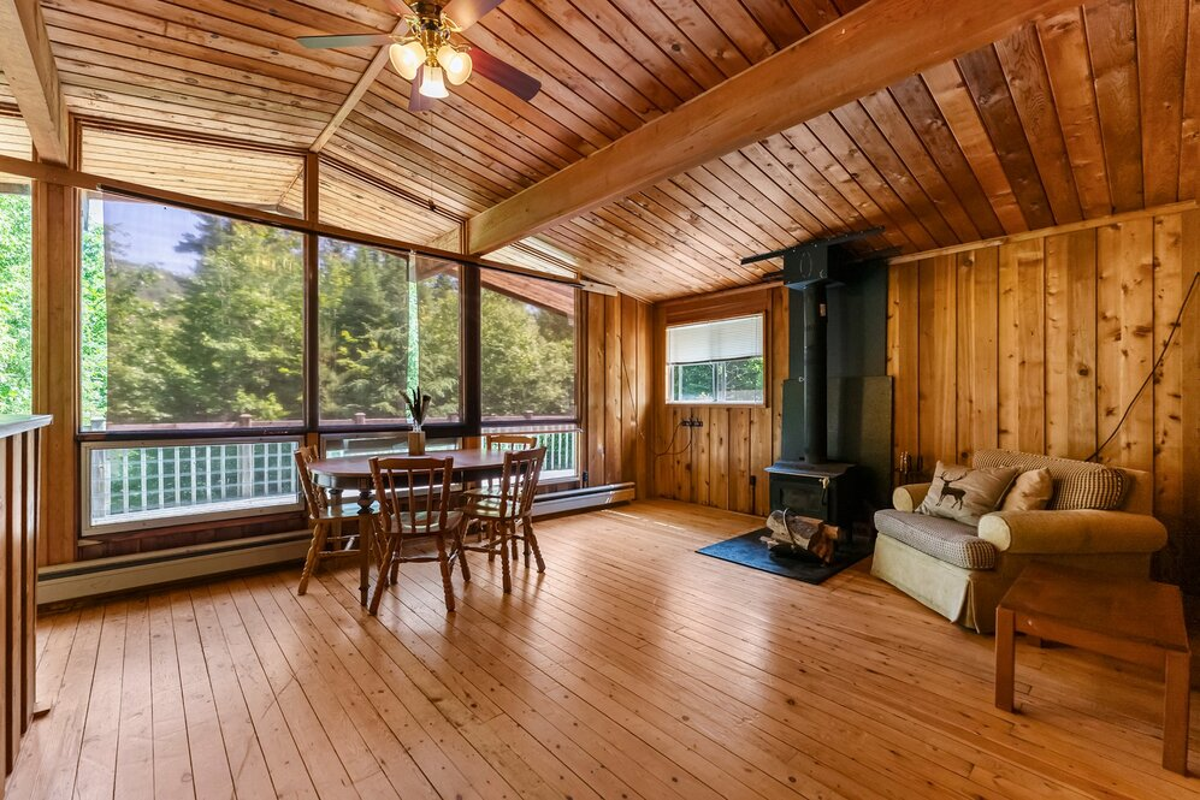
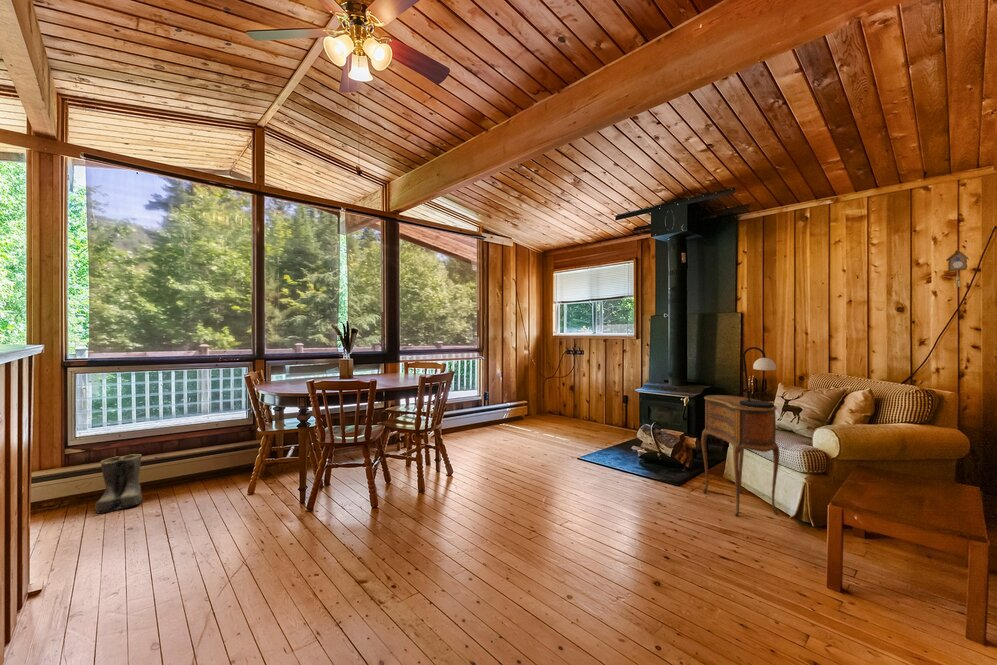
+ table lamp (756, 369)
+ side table (740, 451)
+ boots (119, 481)
+ cuckoo clock (957, 269)
